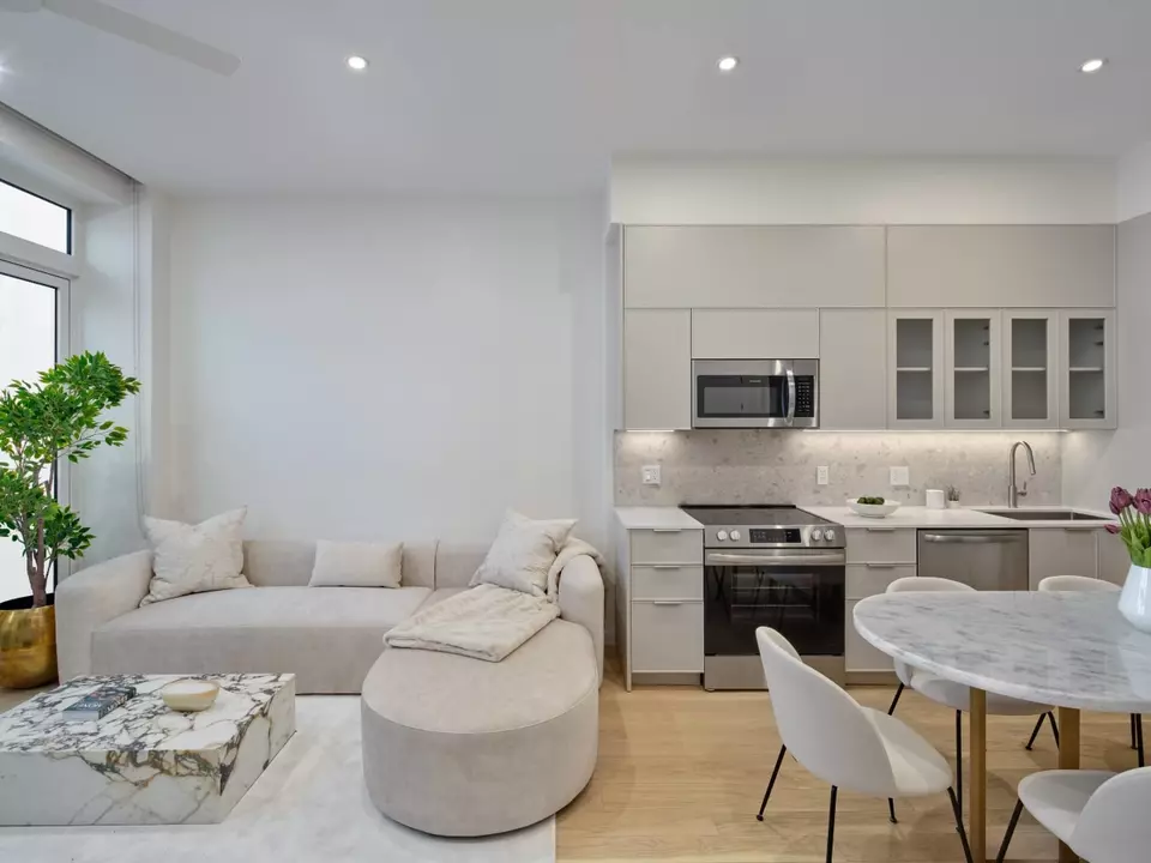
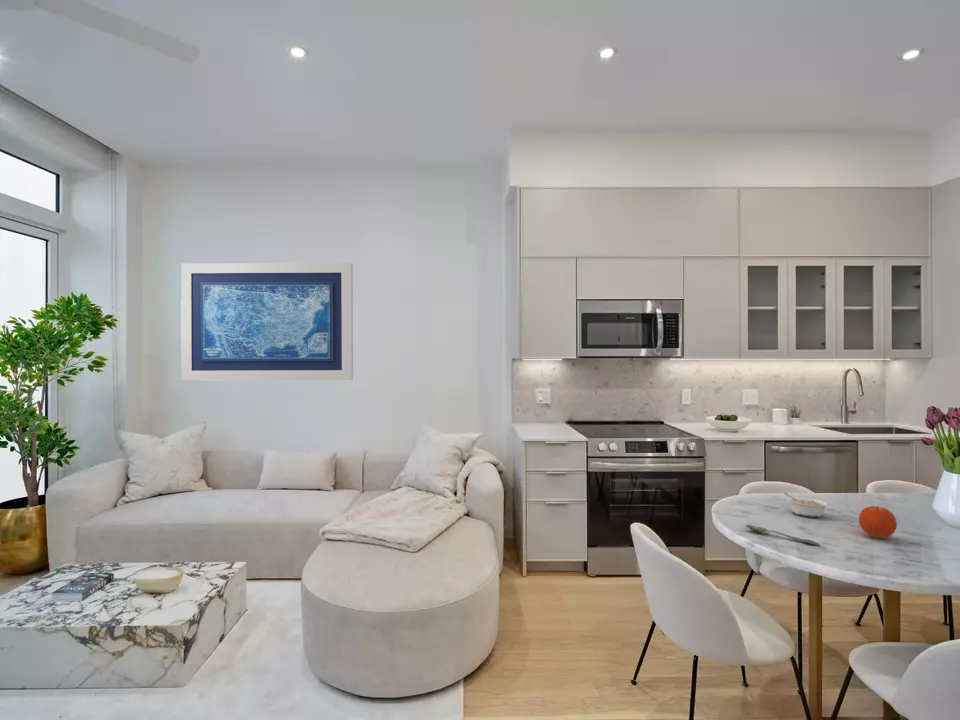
+ legume (805, 506)
+ spoon (781, 534)
+ fruit (877, 521)
+ wall art (267, 321)
